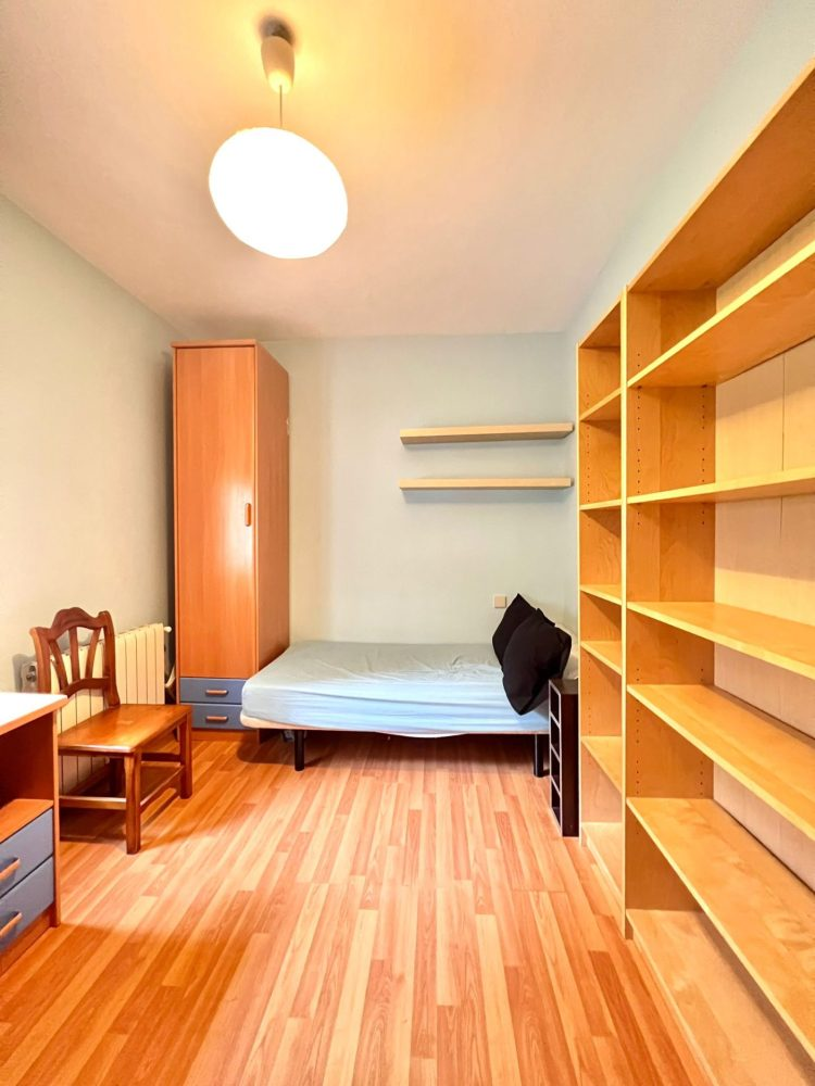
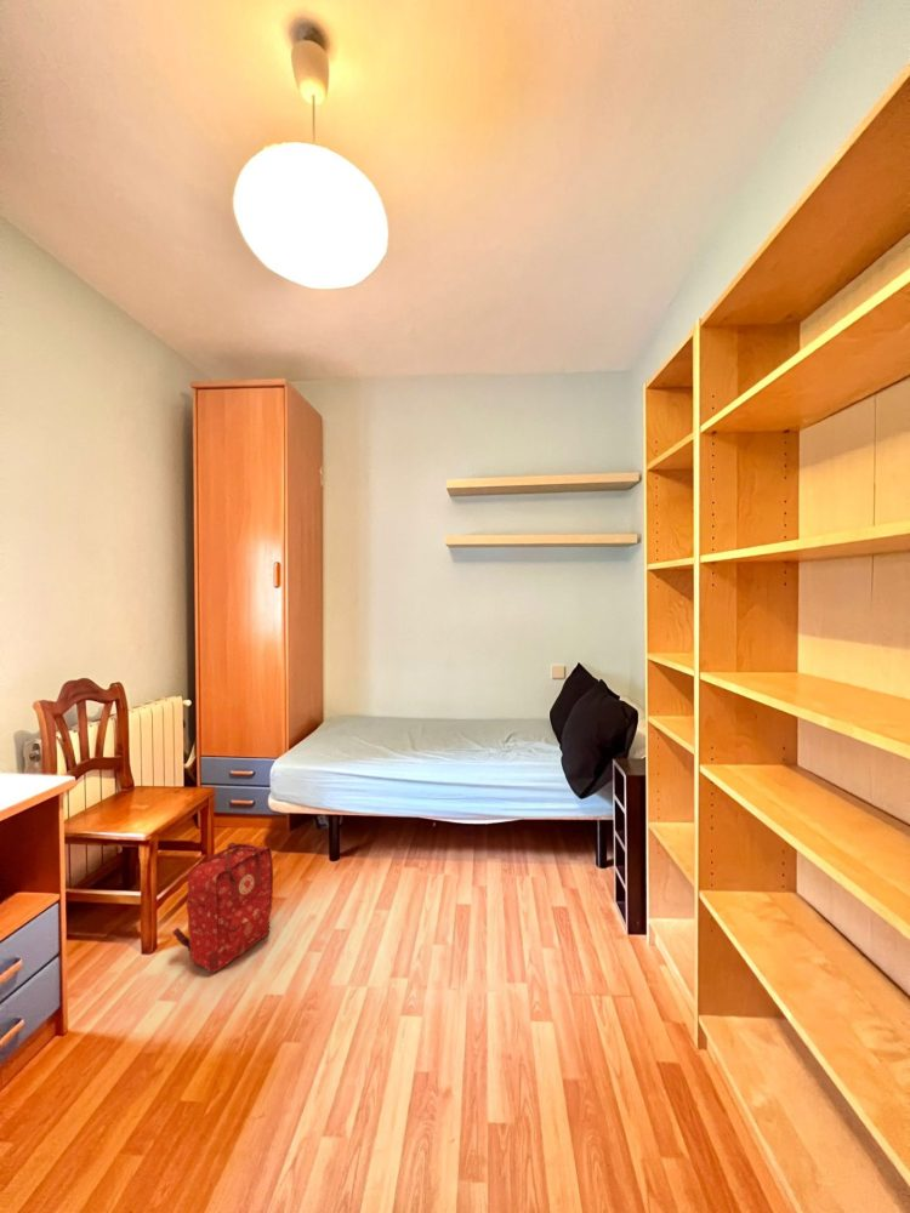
+ backpack (226, 894)
